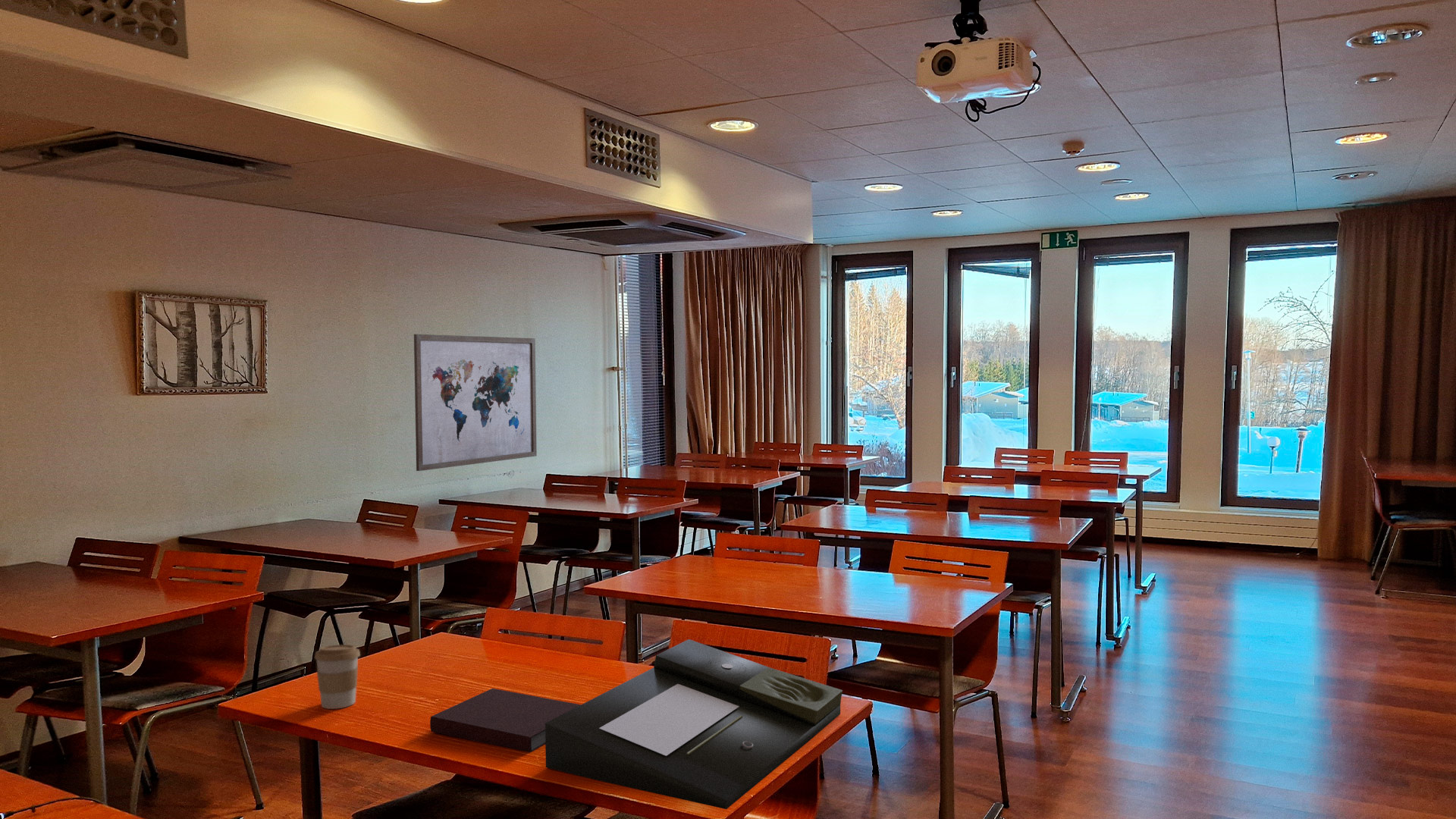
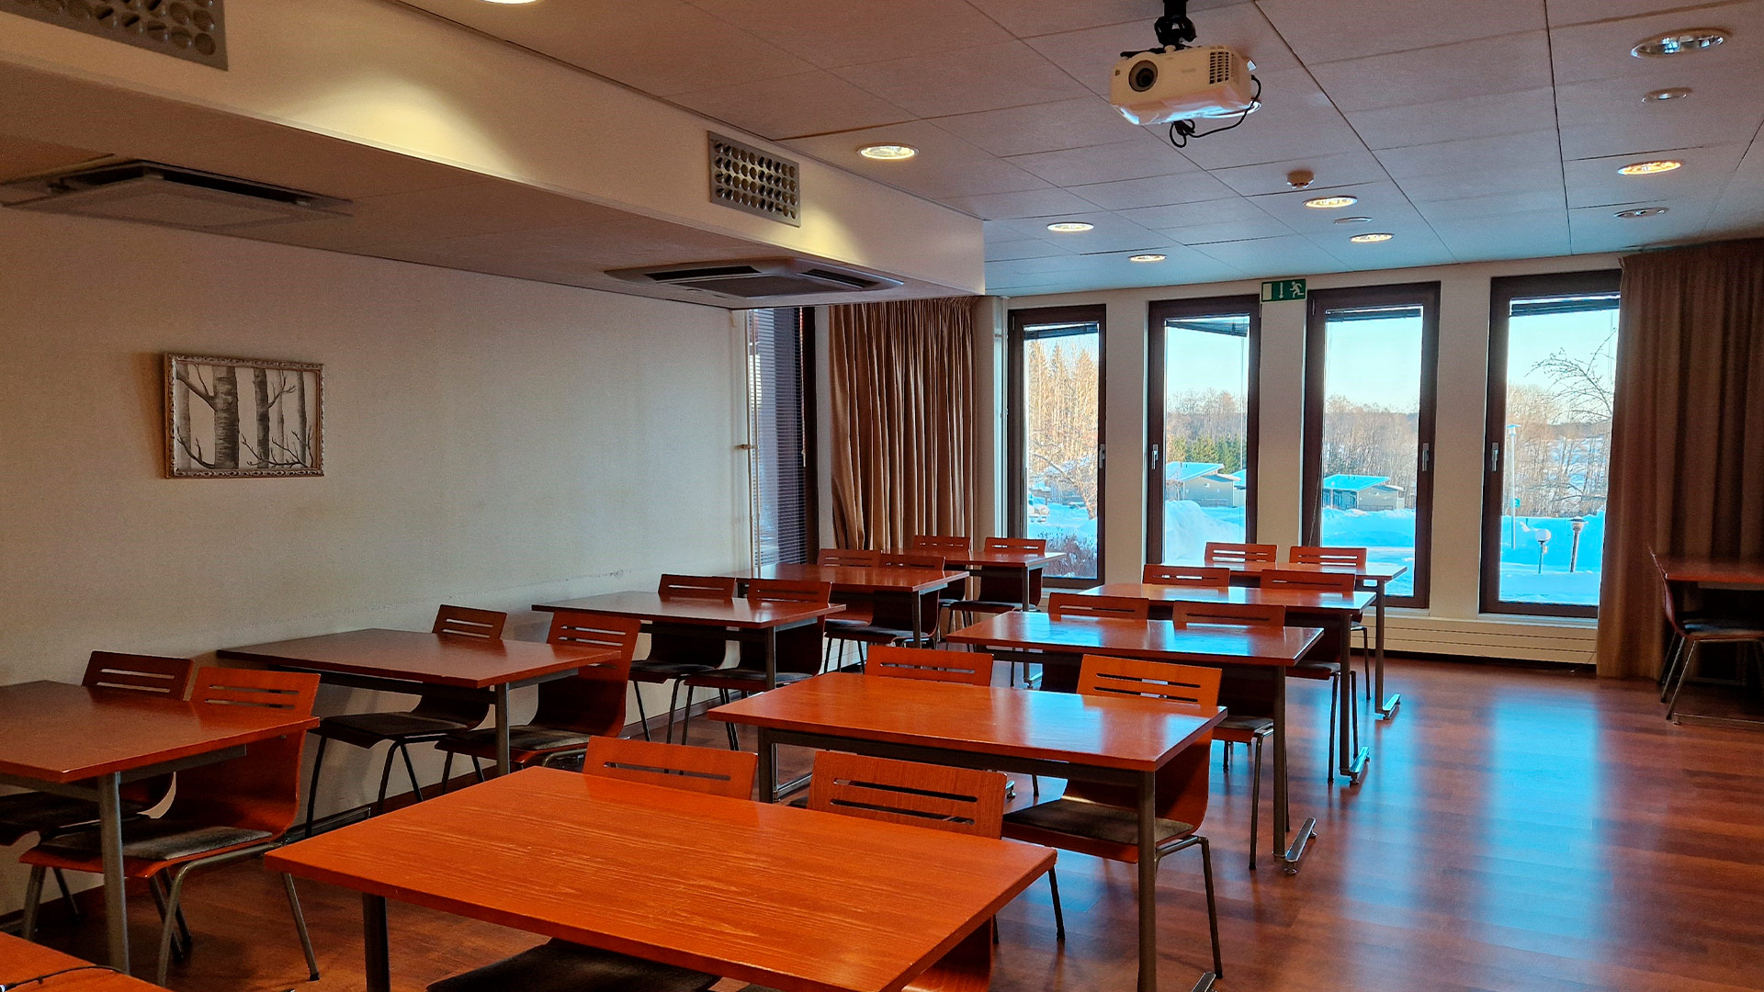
- notebook (510, 718)
- coffee cup (337, 674)
- document tray (704, 711)
- wall art (480, 400)
